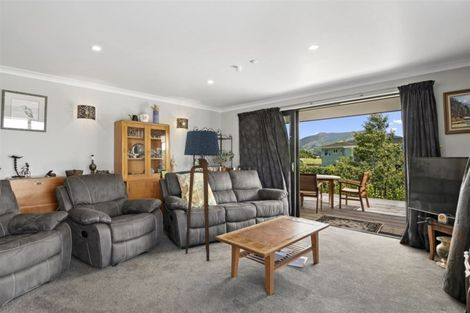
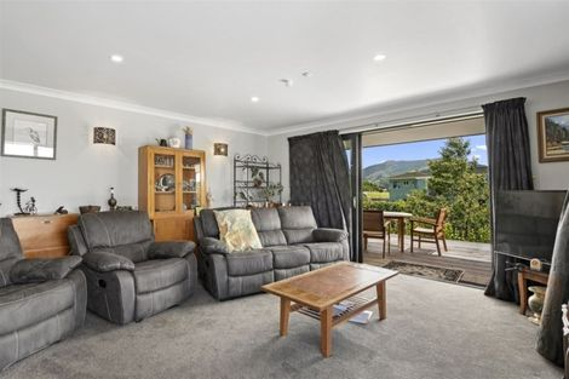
- floor lamp (204, 193)
